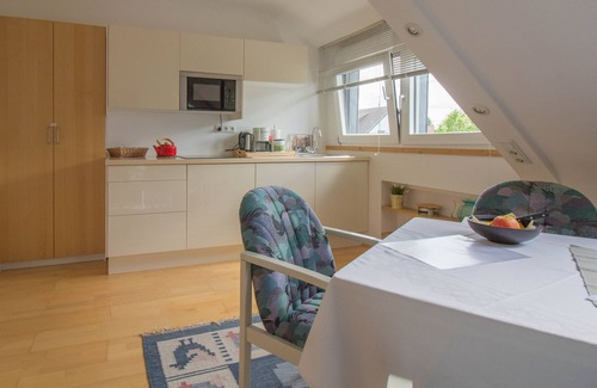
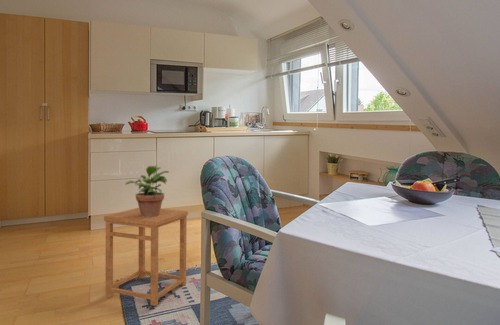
+ side table (144, 252)
+ potted plant (148, 189)
